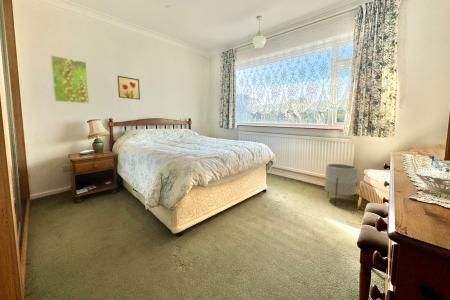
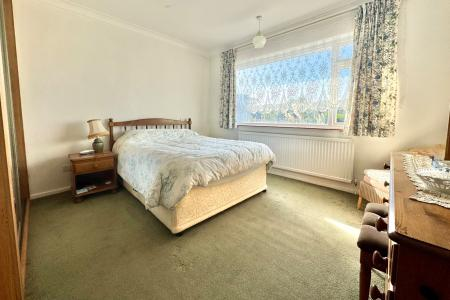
- wall art (129, 88)
- planter (340, 184)
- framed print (71, 80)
